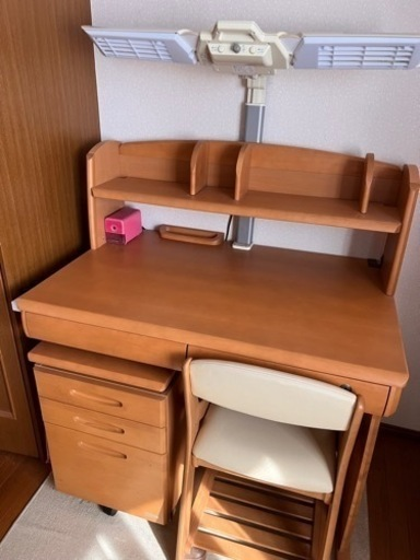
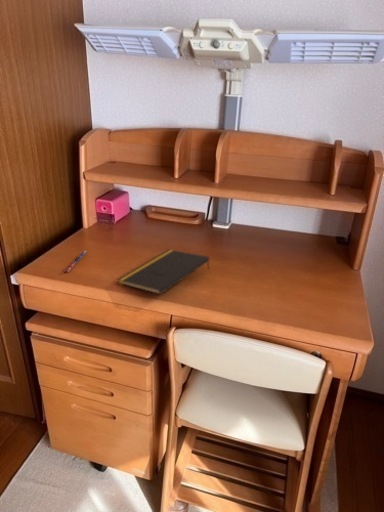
+ pen (76, 260)
+ notepad (164, 269)
